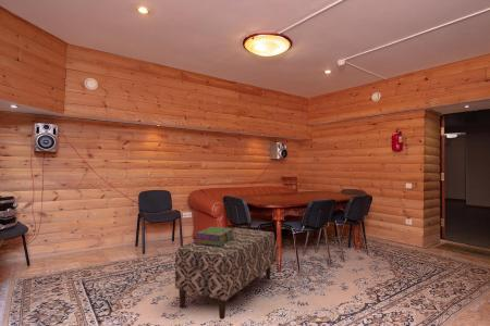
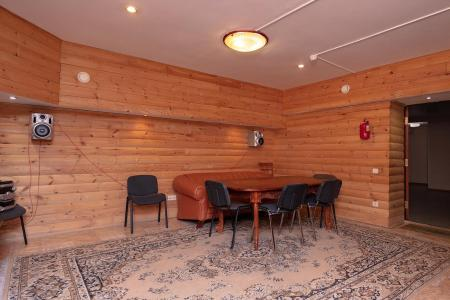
- stack of books (215, 235)
- bench (230, 264)
